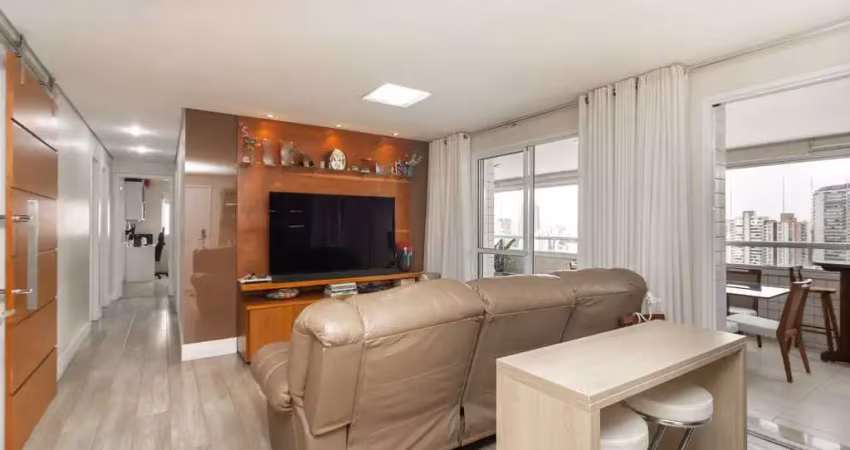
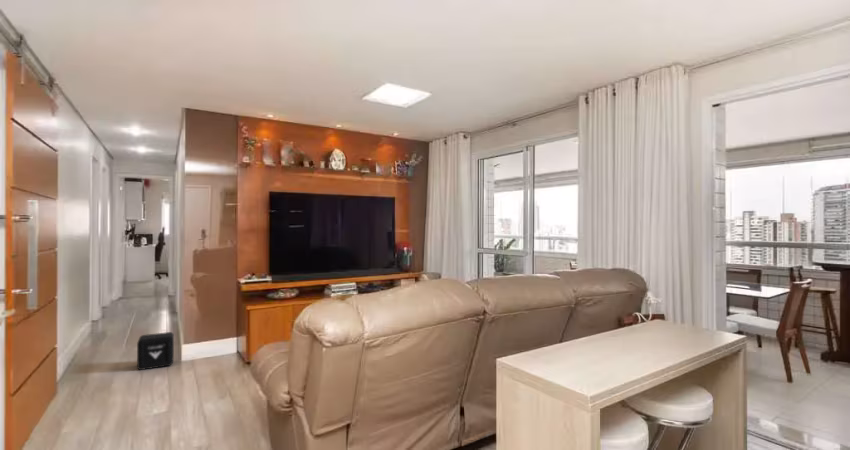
+ air purifier (155, 350)
